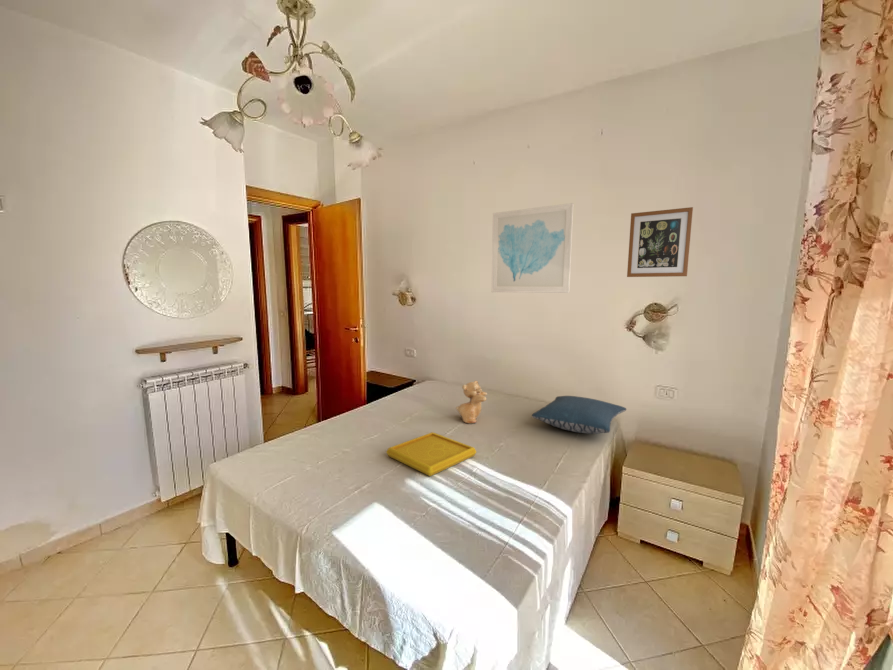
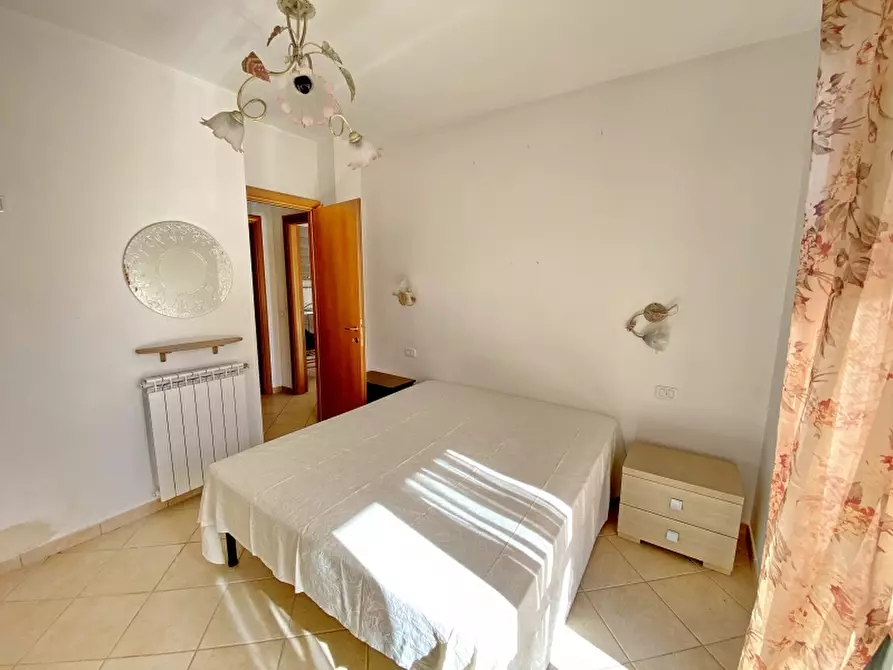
- teddy bear (471, 401)
- pillow (580, 413)
- serving tray (431, 451)
- wall art (658, 243)
- wall art (529, 251)
